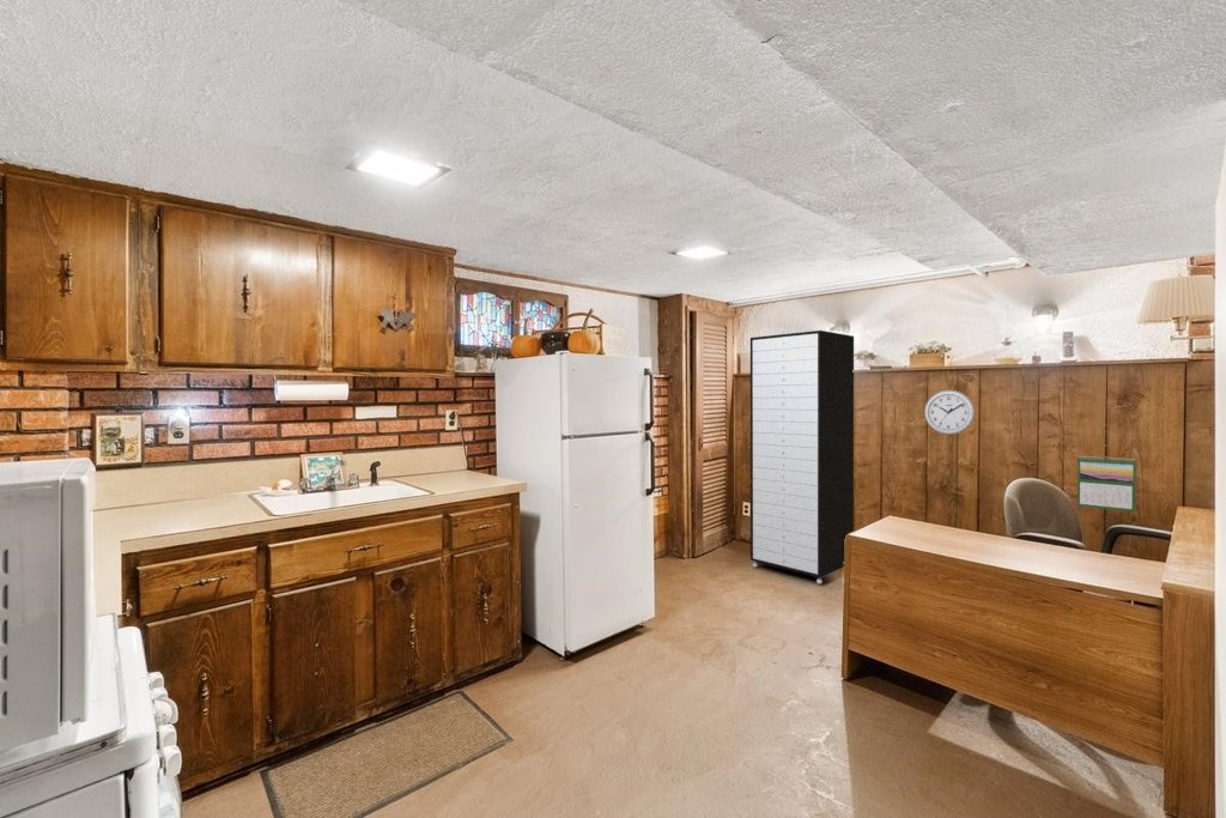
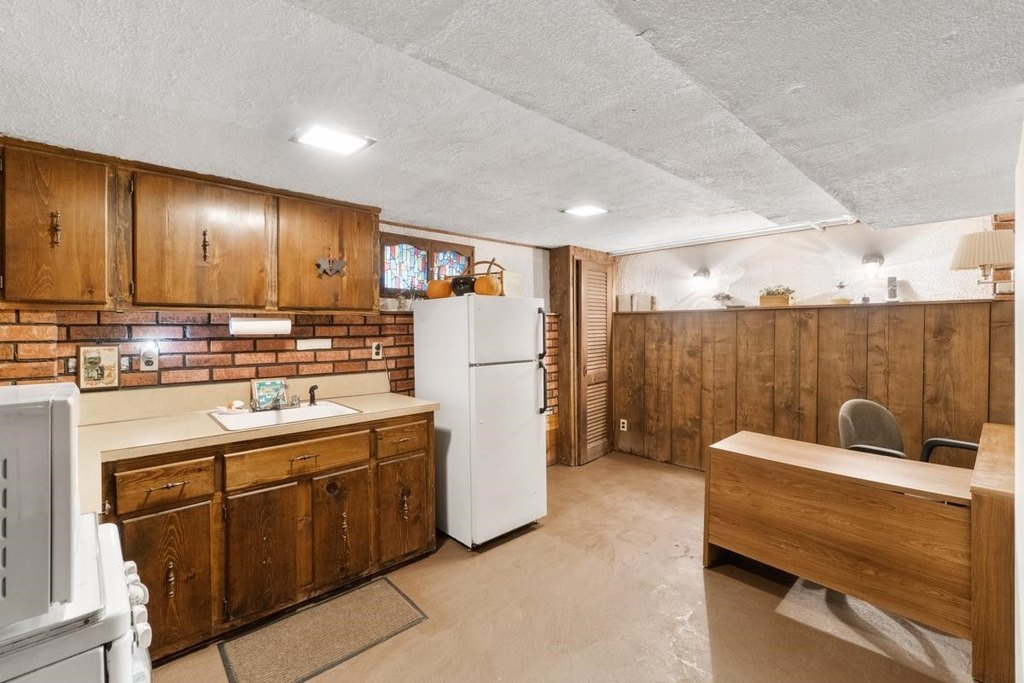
- storage cabinet (801, 453)
- calendar (1105, 483)
- wall clock (948, 412)
